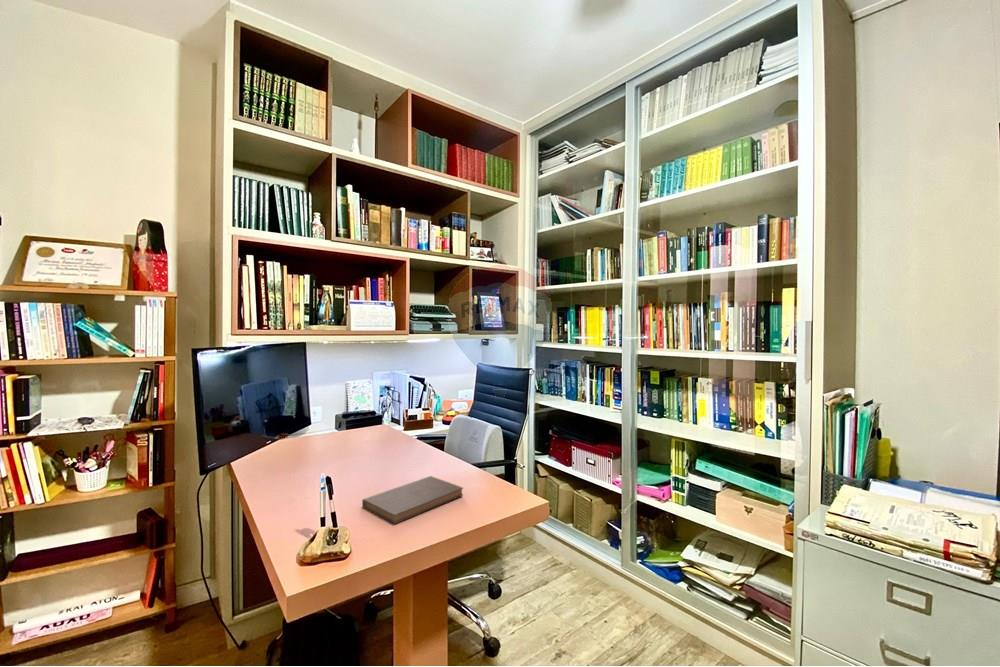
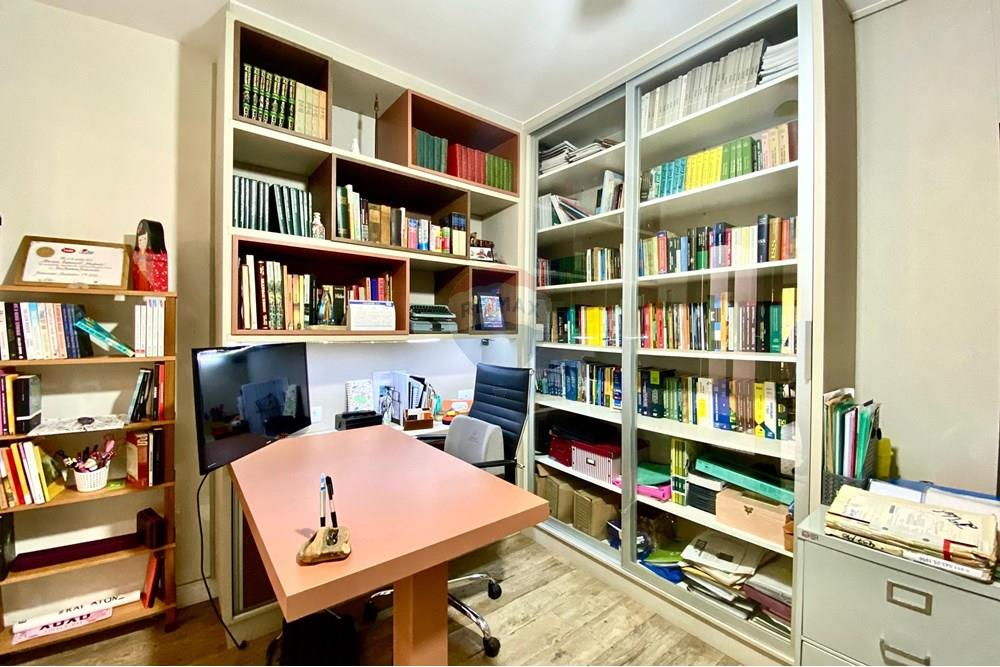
- book (414, 496)
